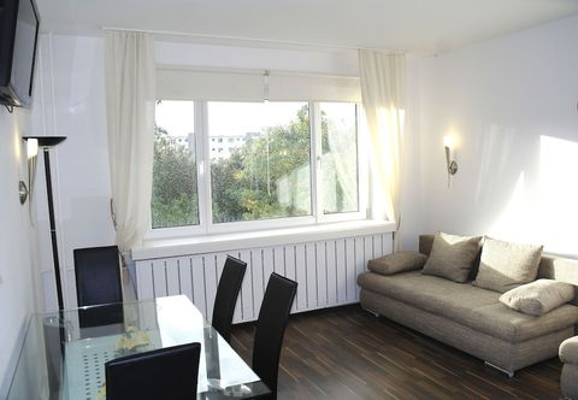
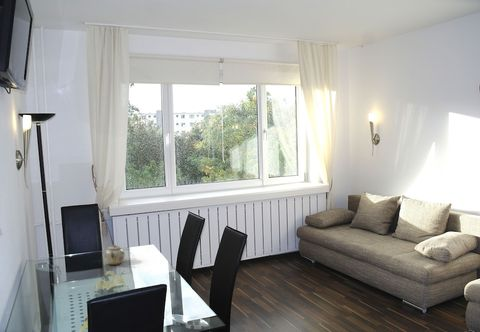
+ teapot (114, 254)
